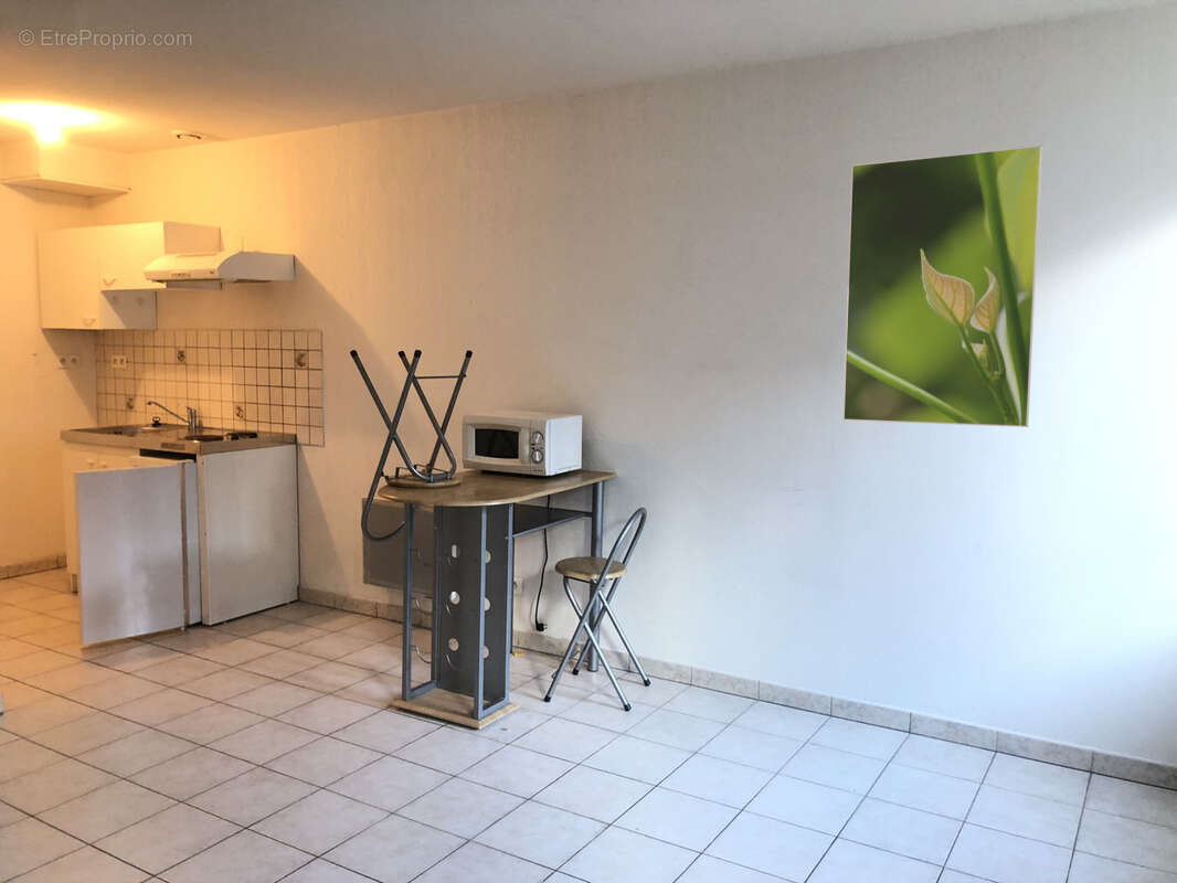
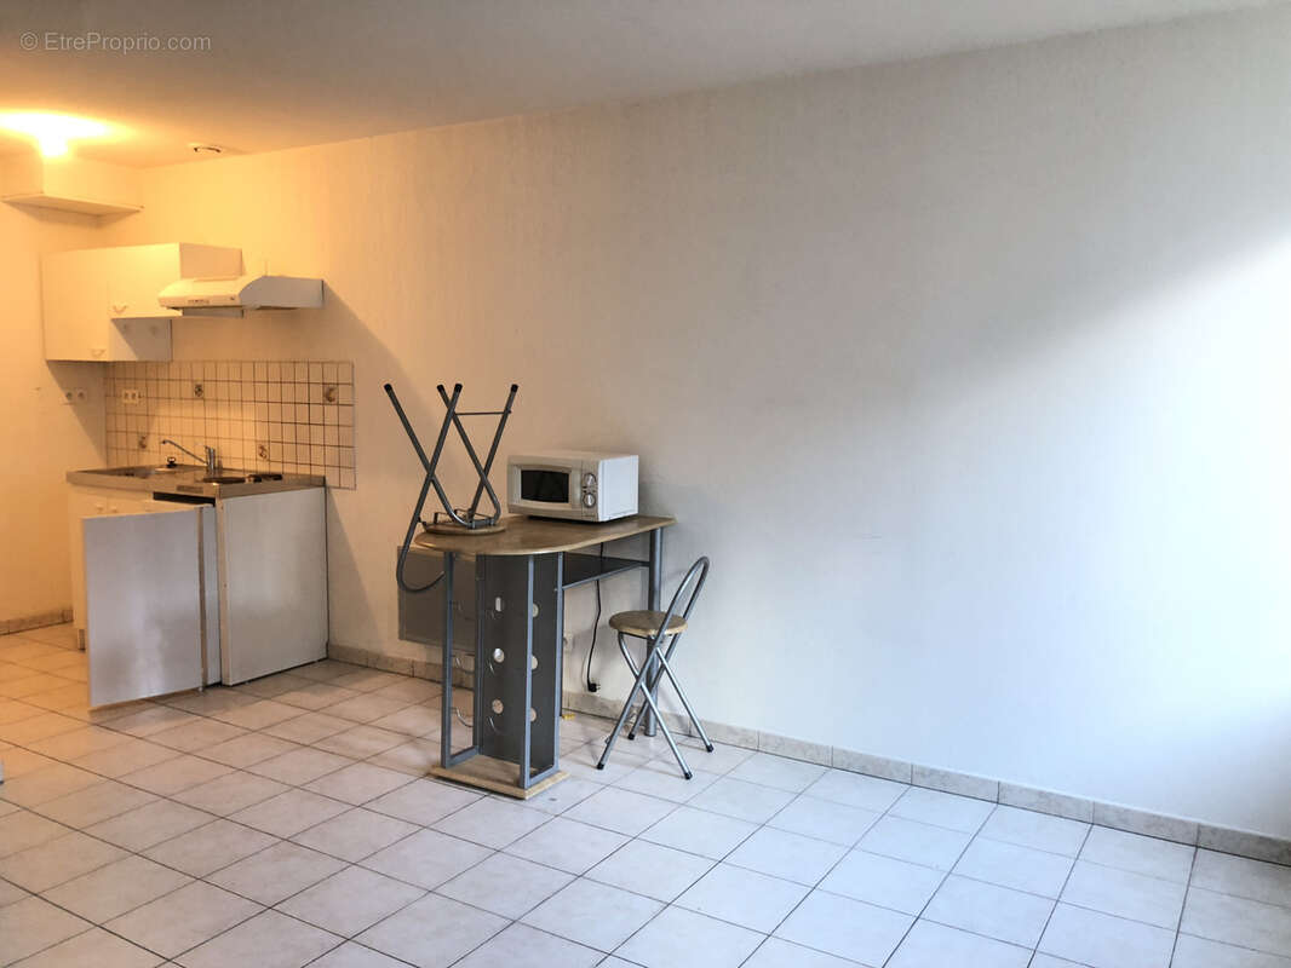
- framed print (936, 290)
